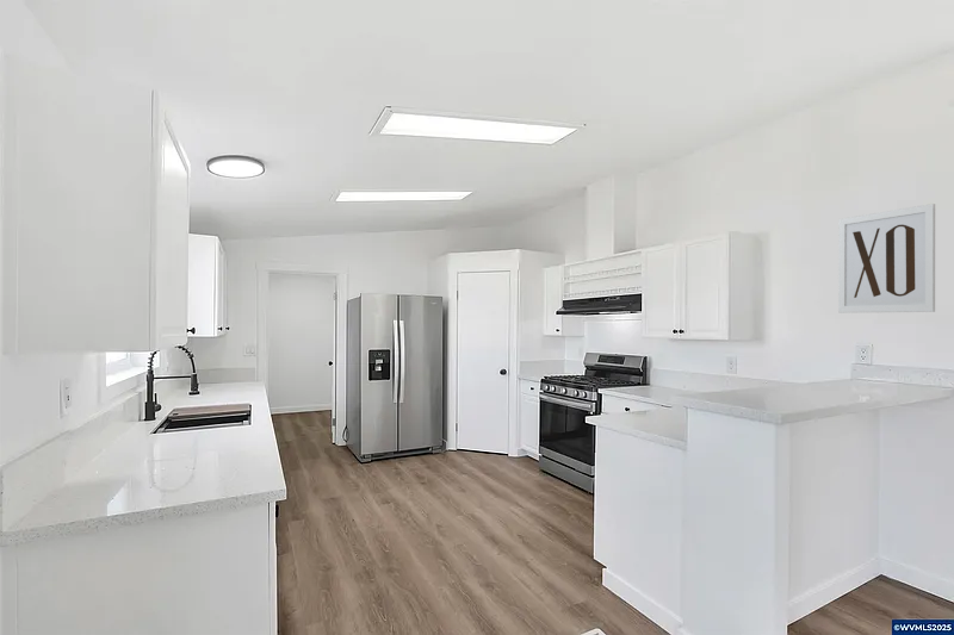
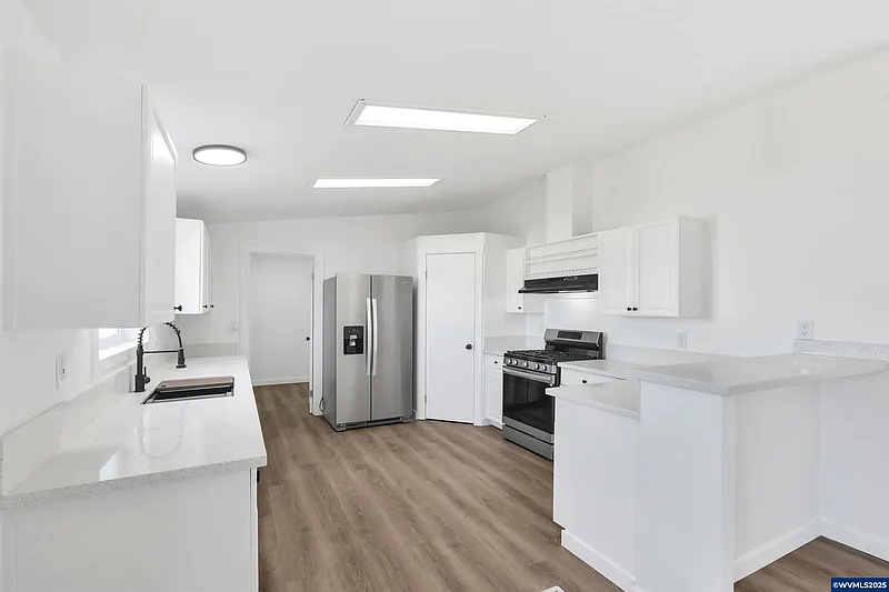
- wall art (882, 262)
